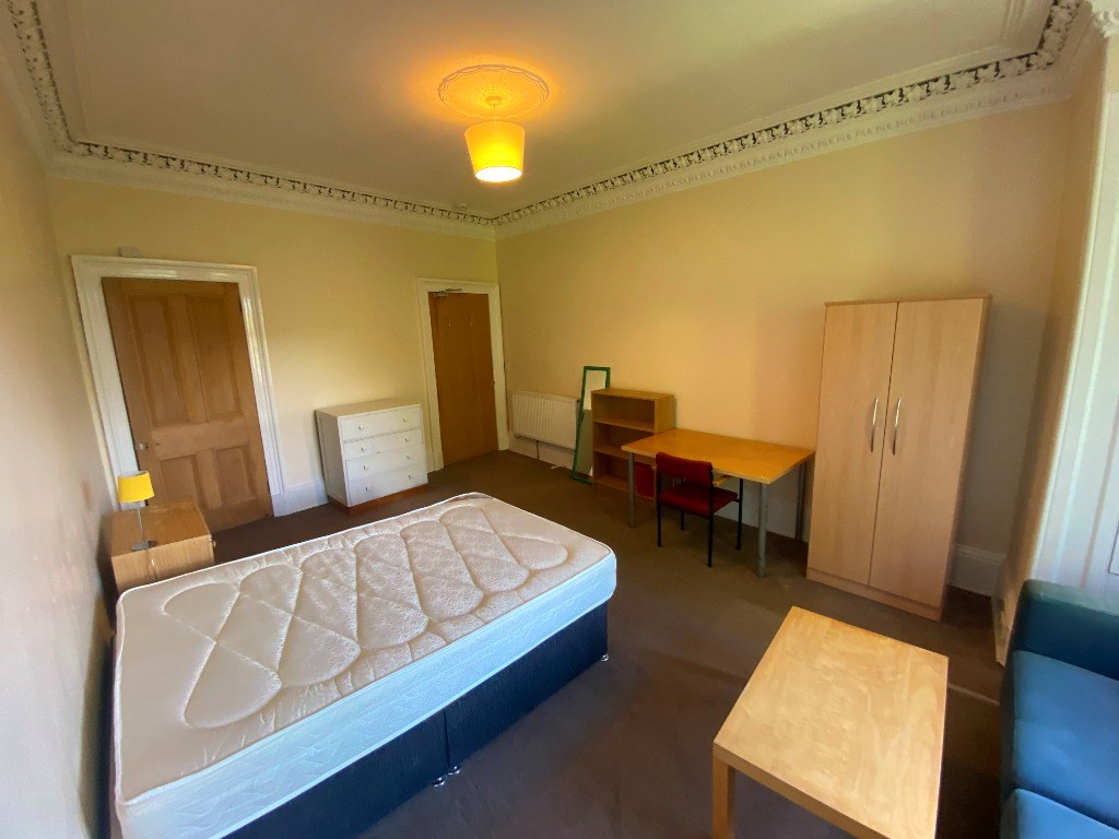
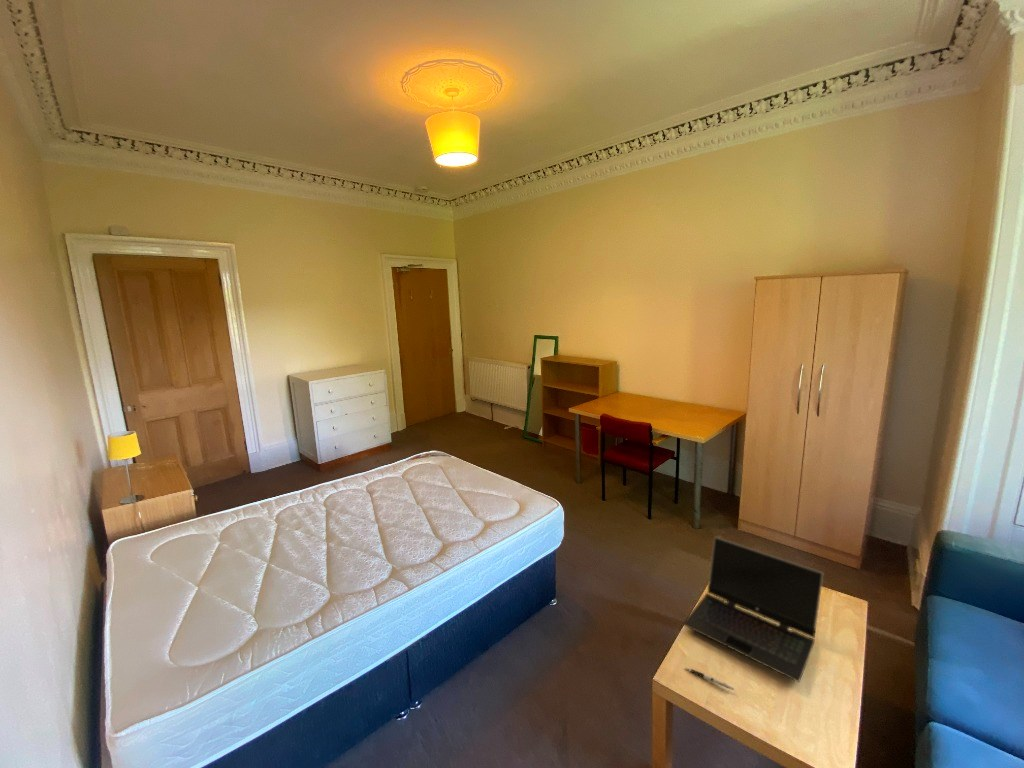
+ laptop computer (750, 600)
+ pen (708, 678)
